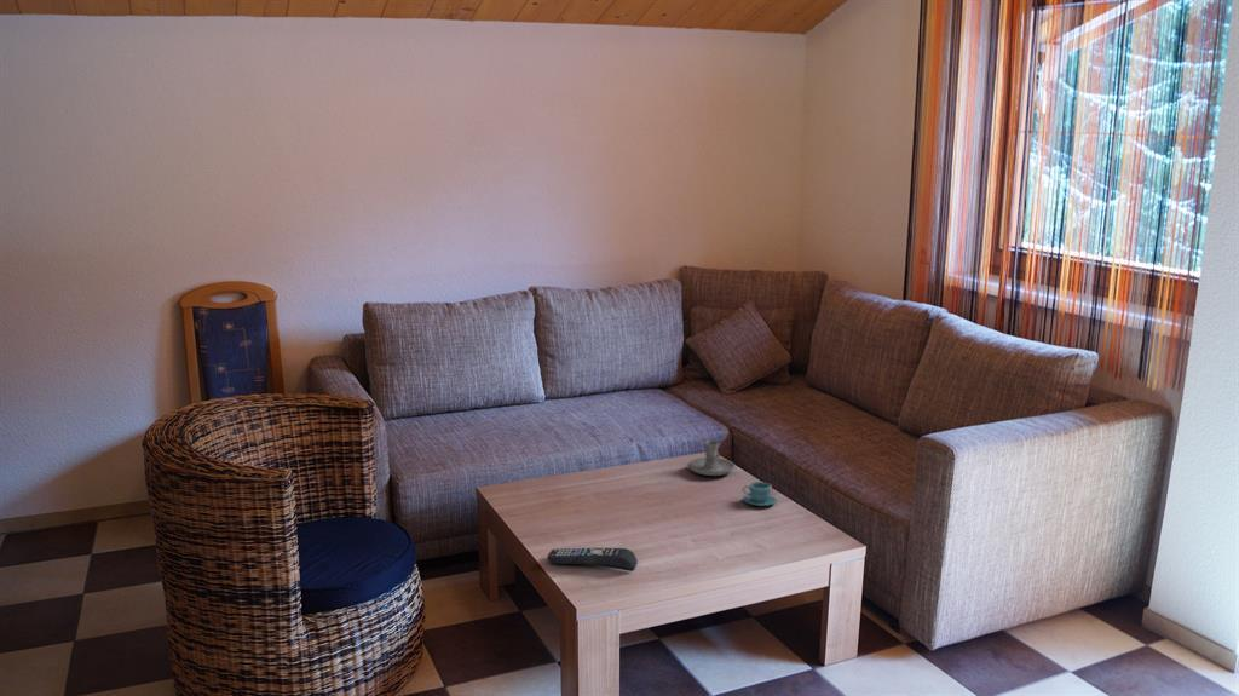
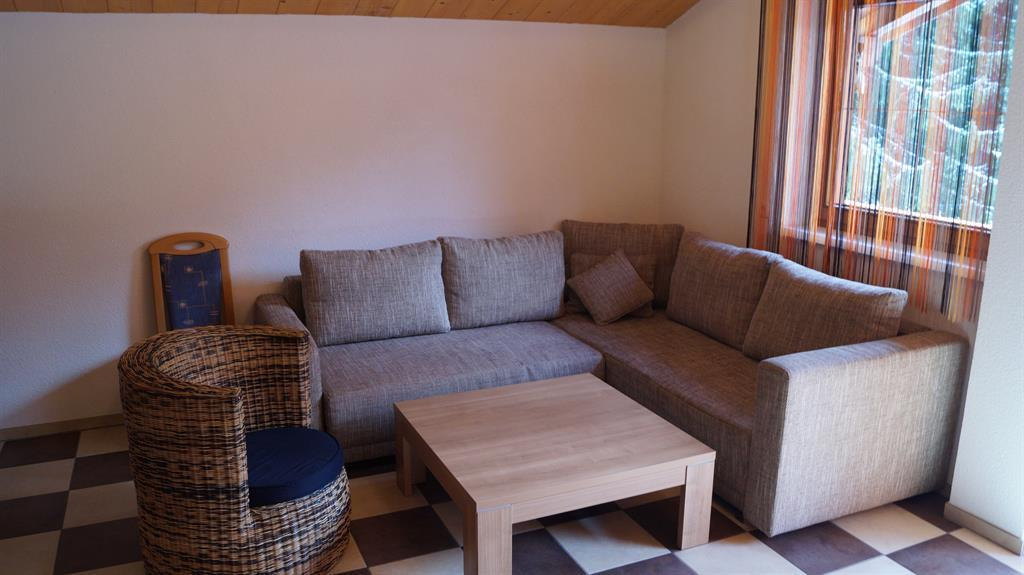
- candle holder (711, 455)
- remote control (592, 557)
- teacup (759, 493)
